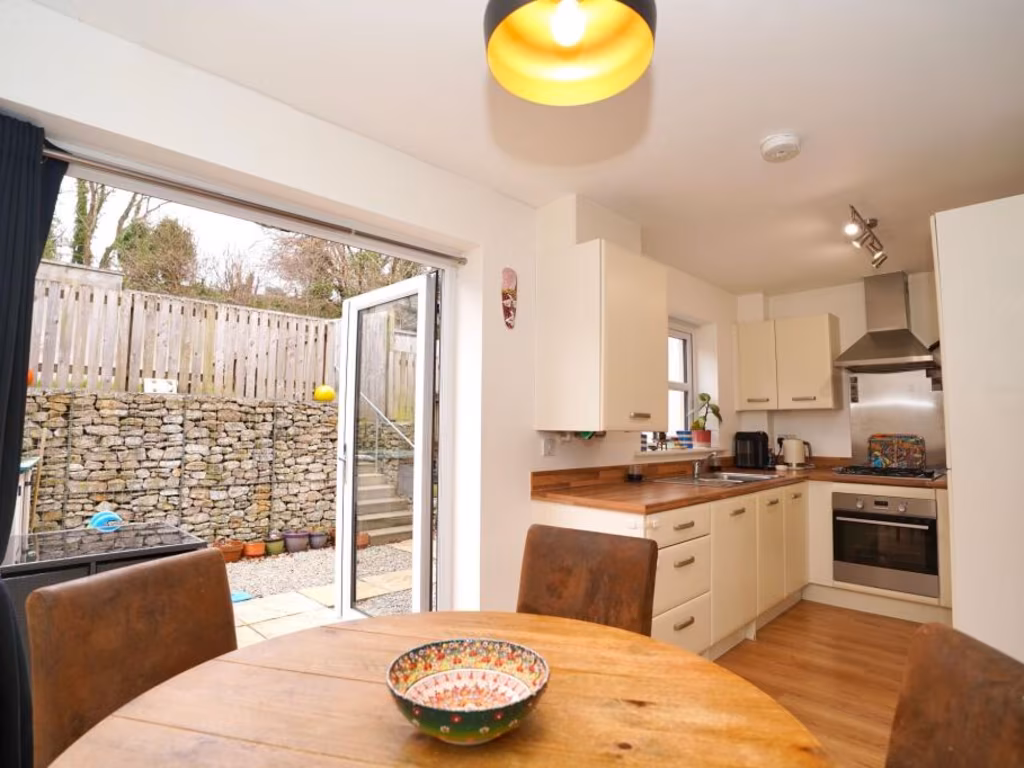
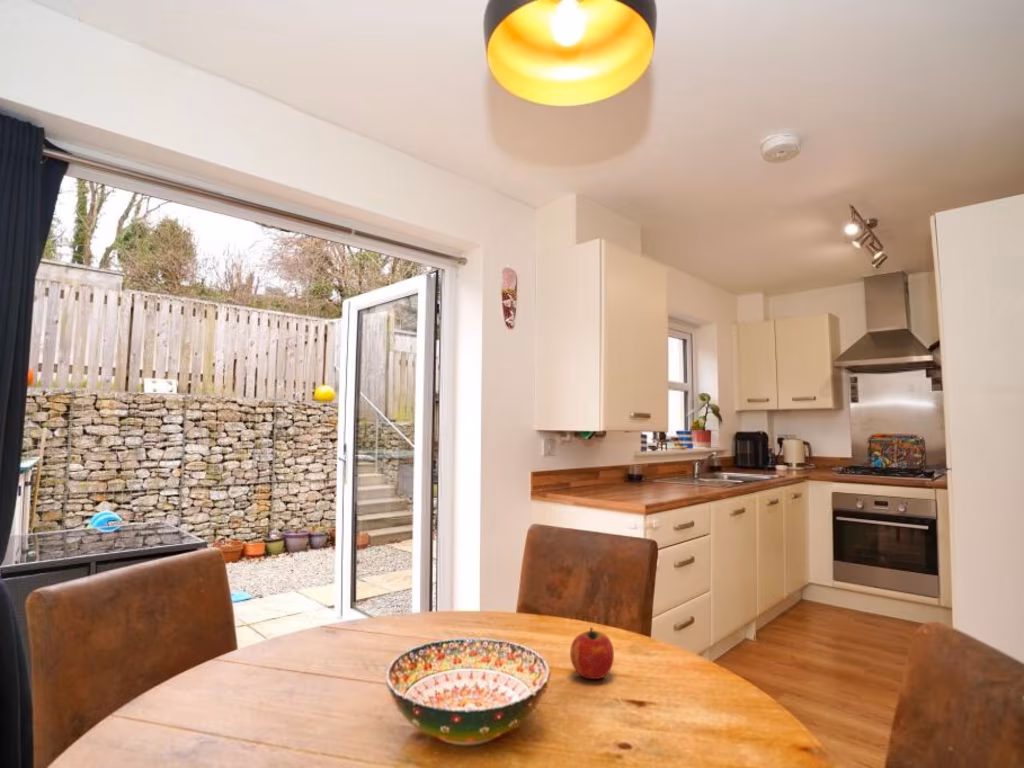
+ fruit (592, 652)
